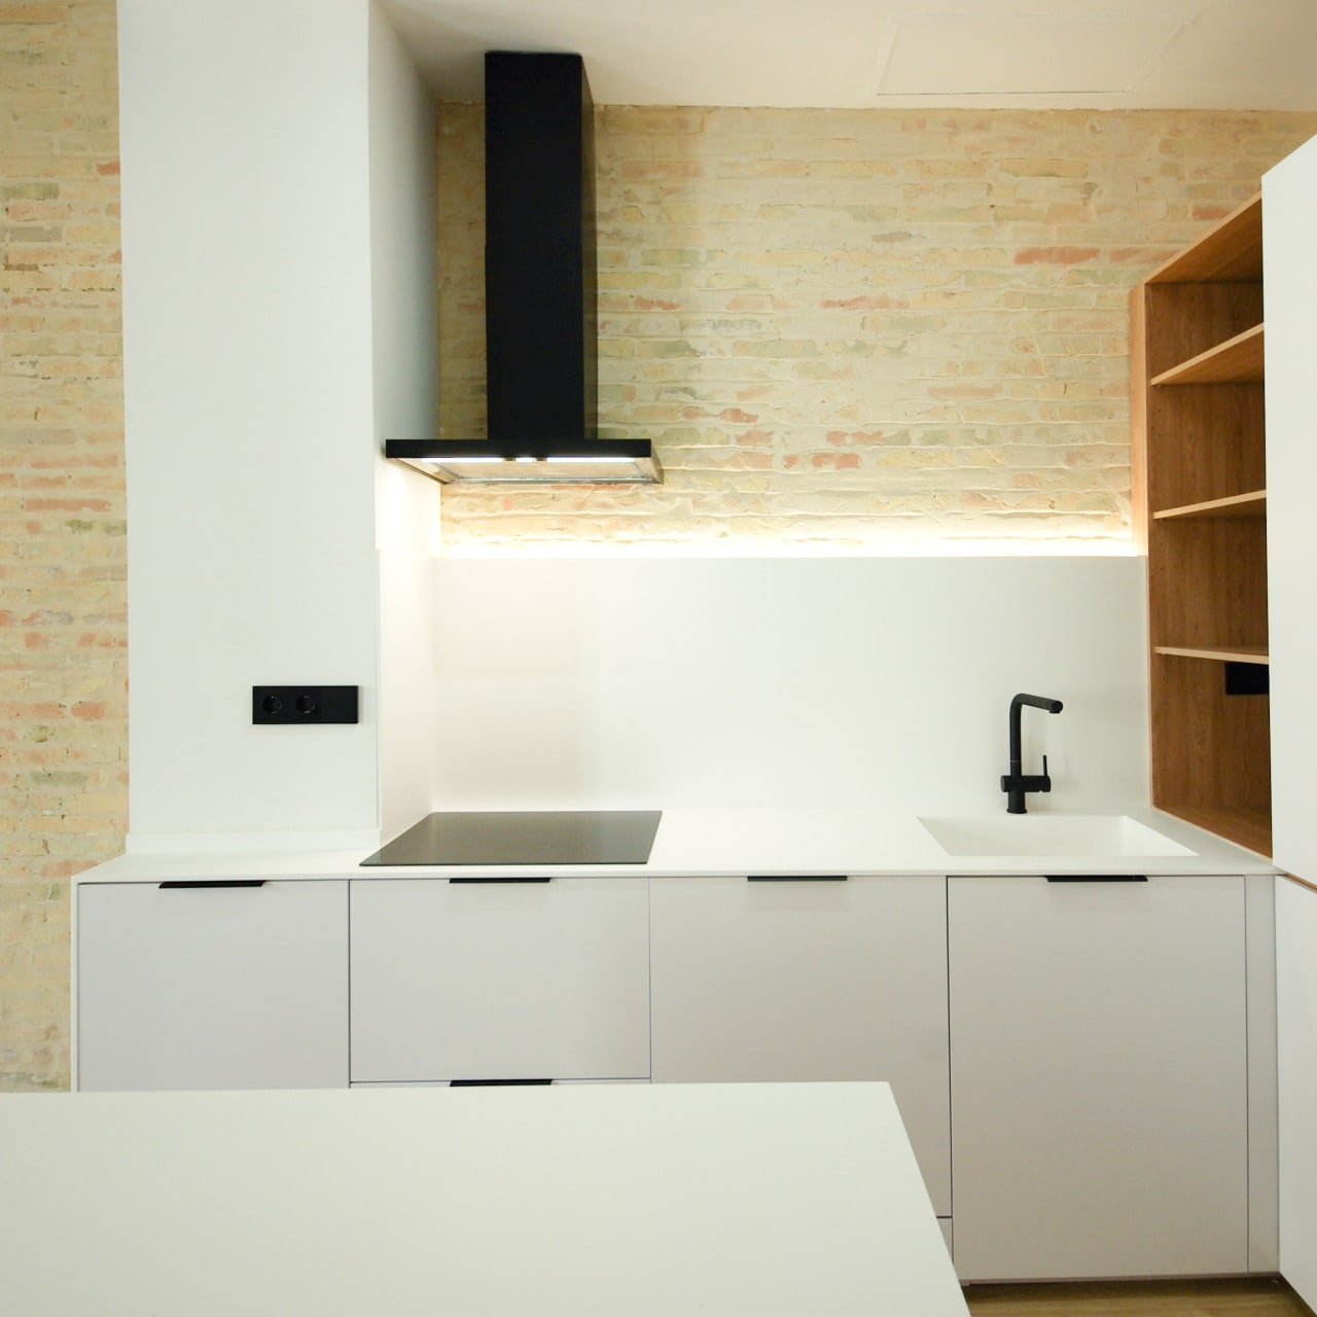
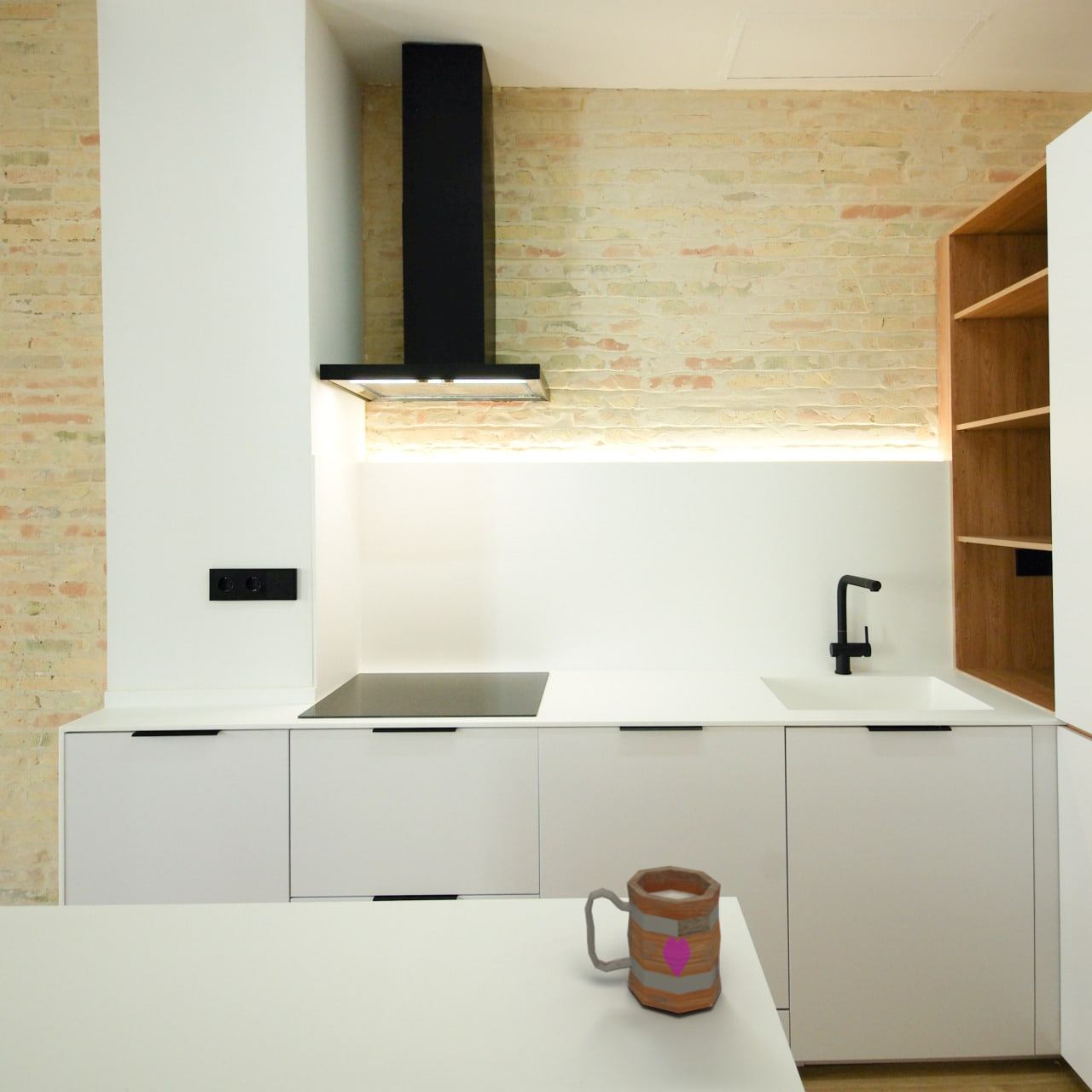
+ mug (653, 934)
